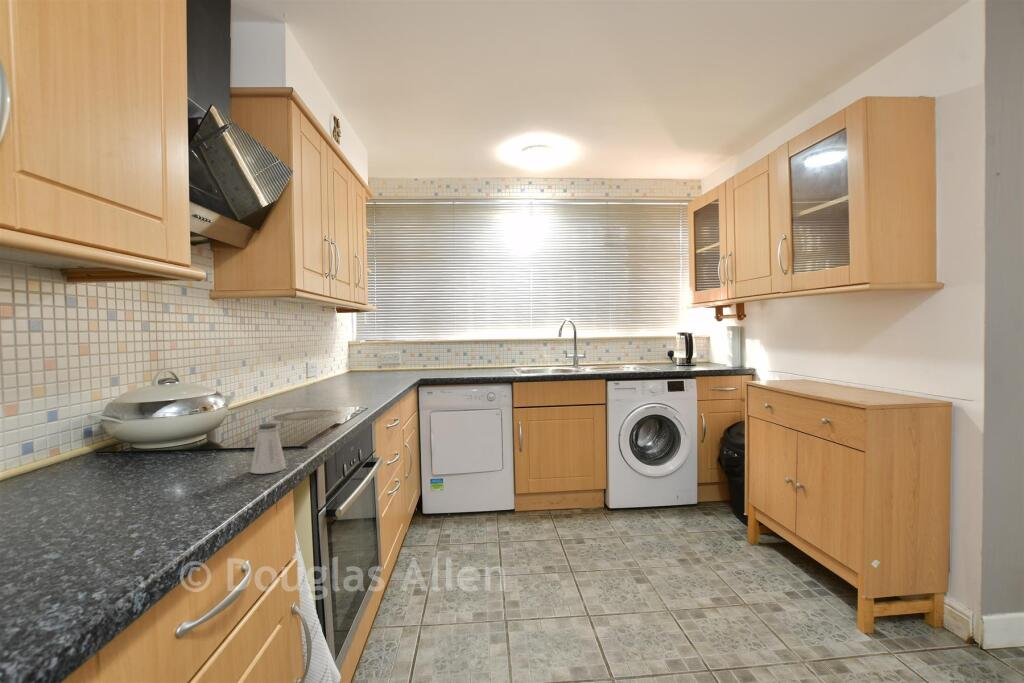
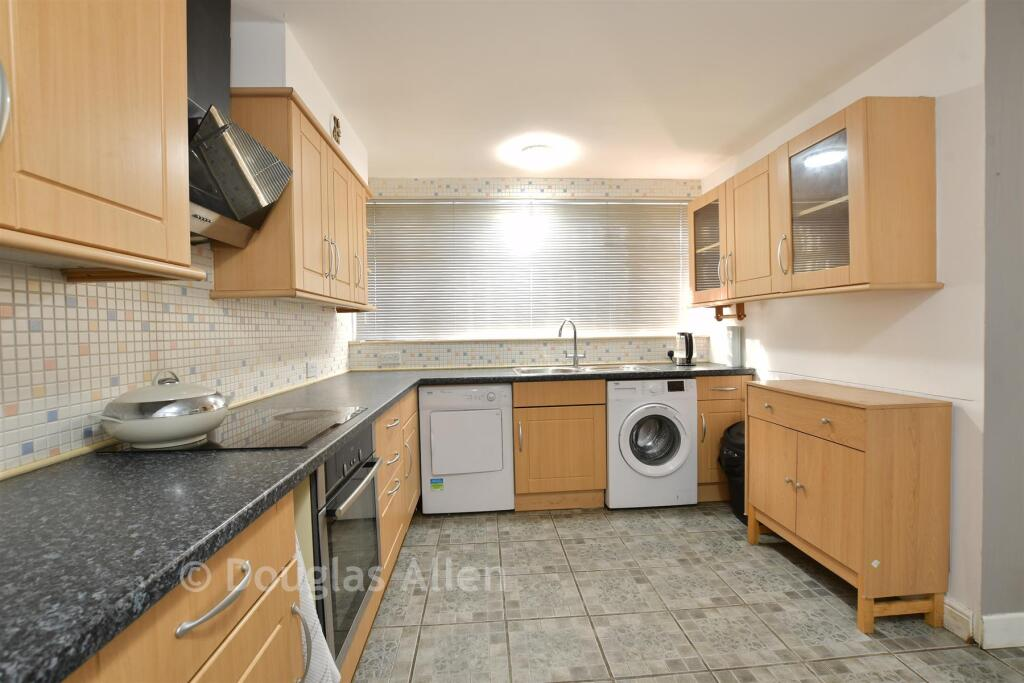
- saltshaker (268, 446)
